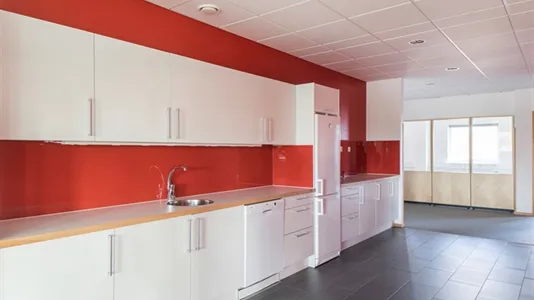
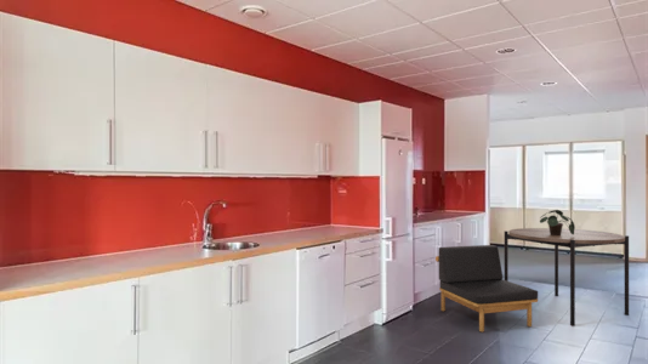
+ dining table (557, 271)
+ chair (484, 284)
+ potted plant (556, 222)
